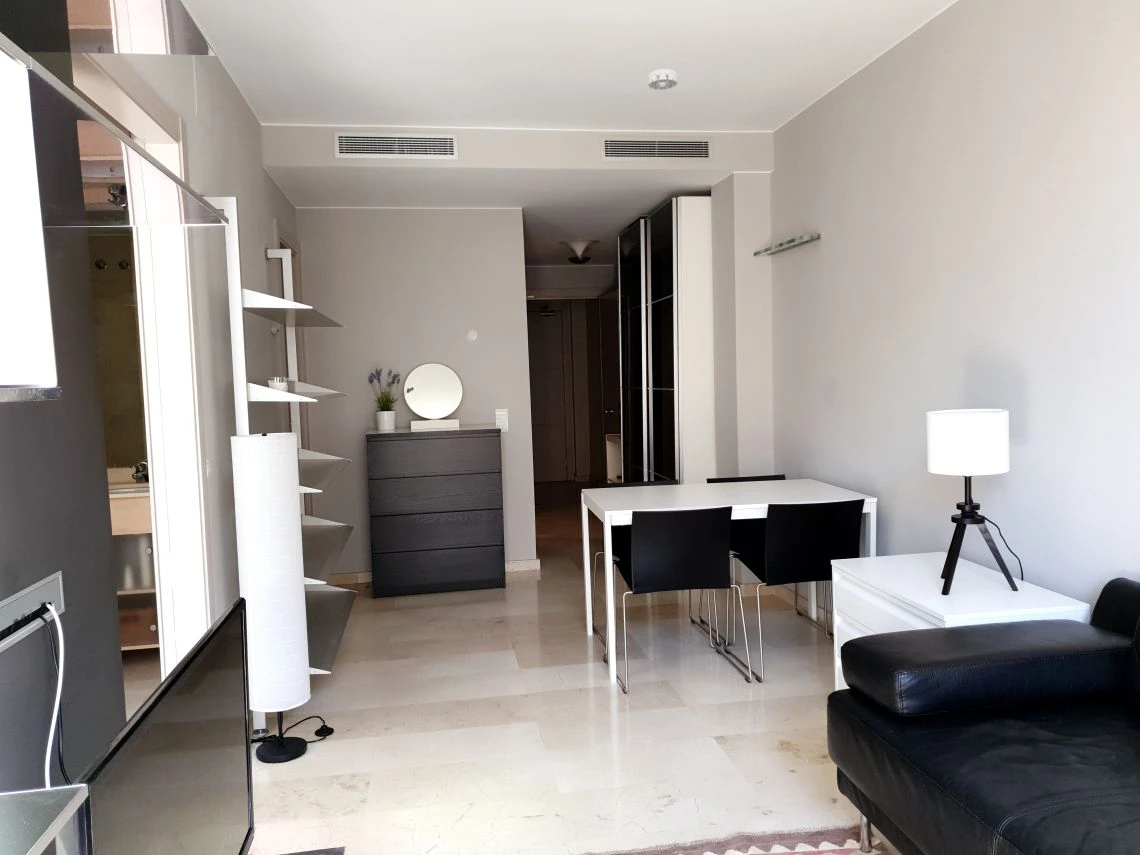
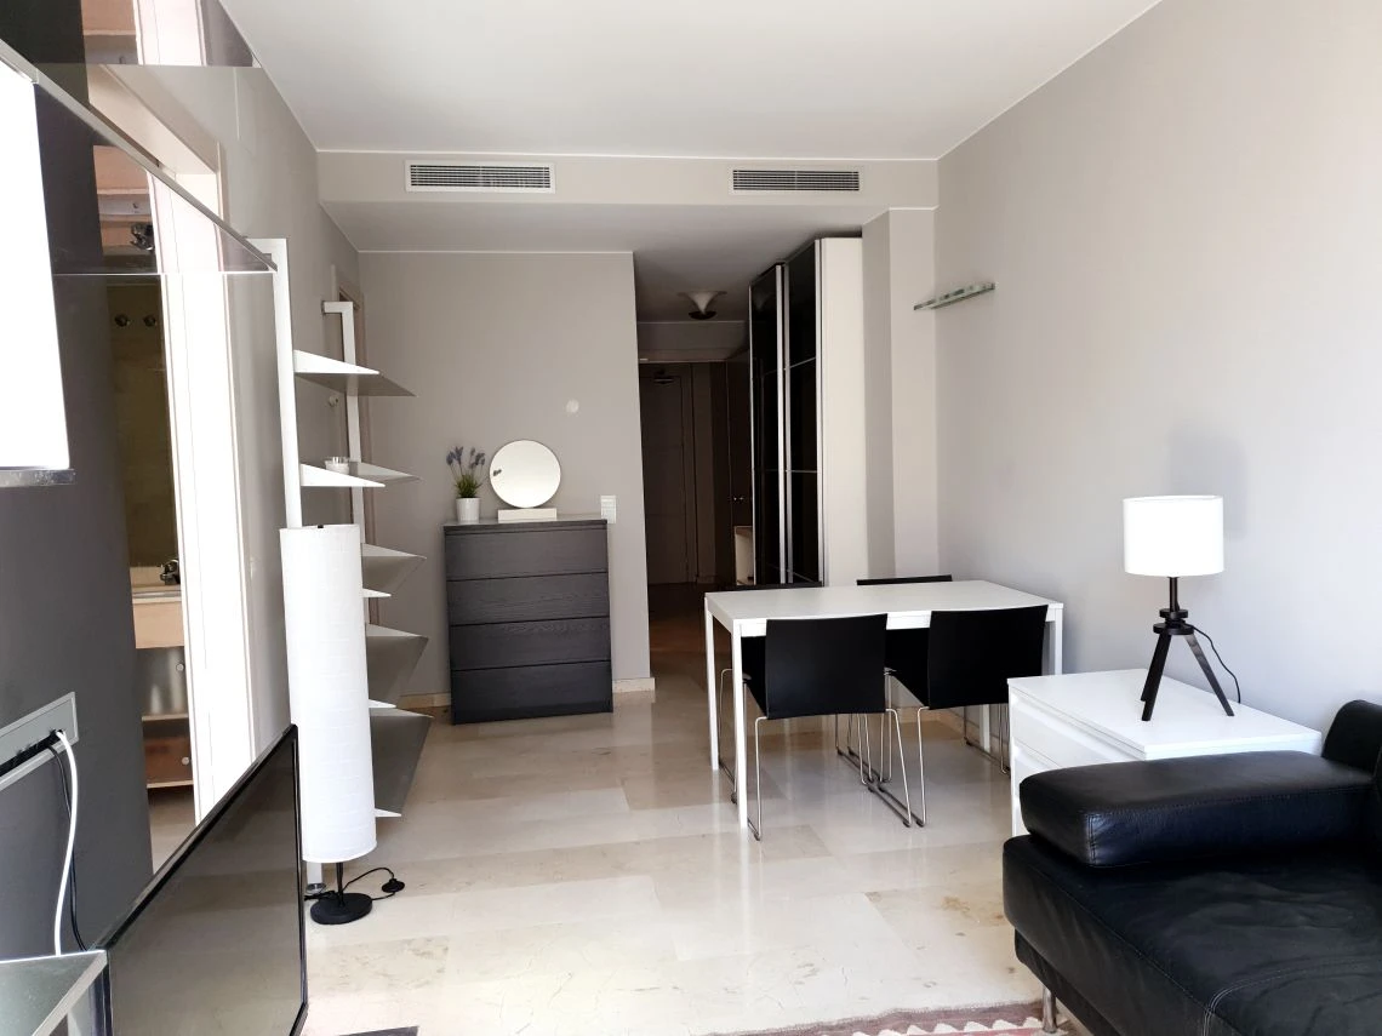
- smoke detector (662, 78)
